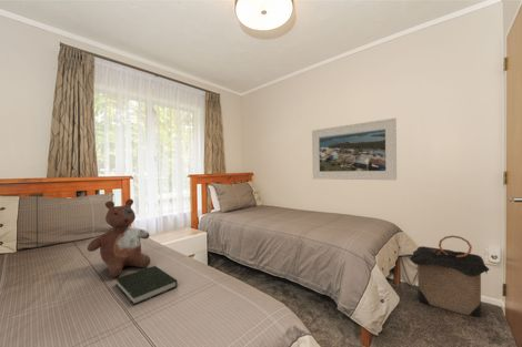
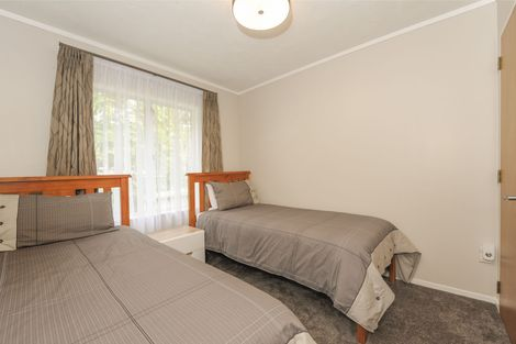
- laundry hamper (445, 271)
- book (145, 282)
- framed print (349, 152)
- stuffed bear (123, 234)
